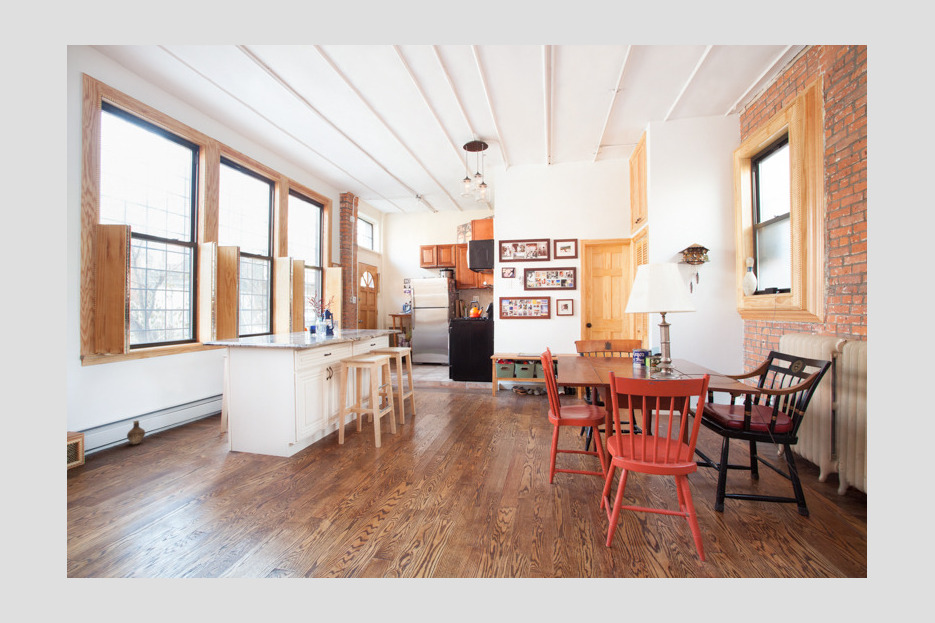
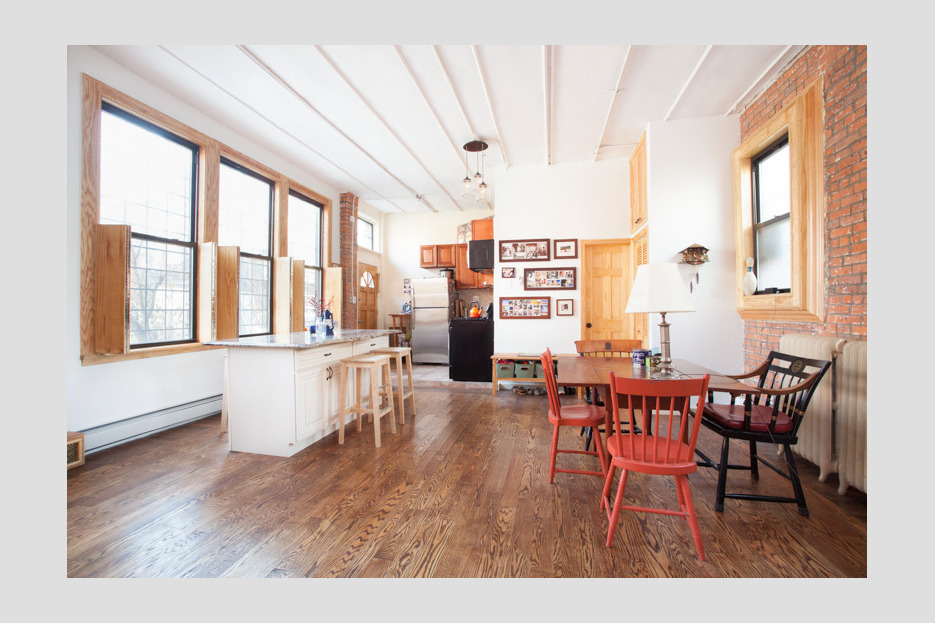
- ceramic jug (136, 432)
